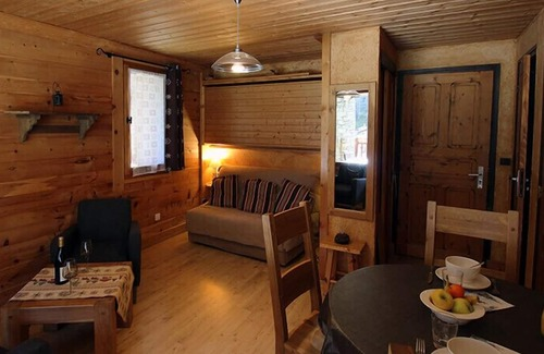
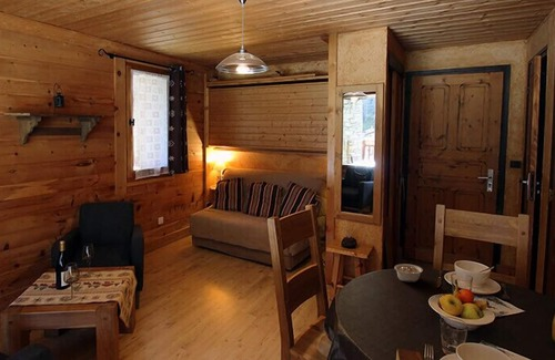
+ legume (407, 272)
